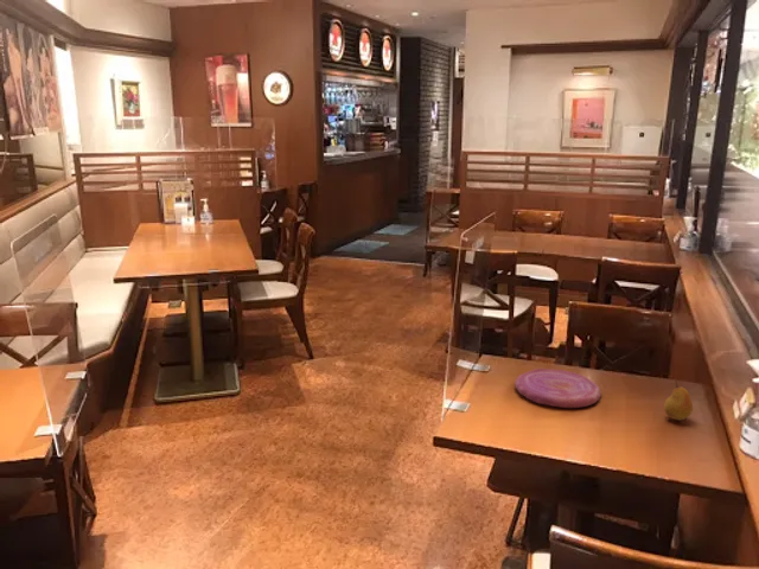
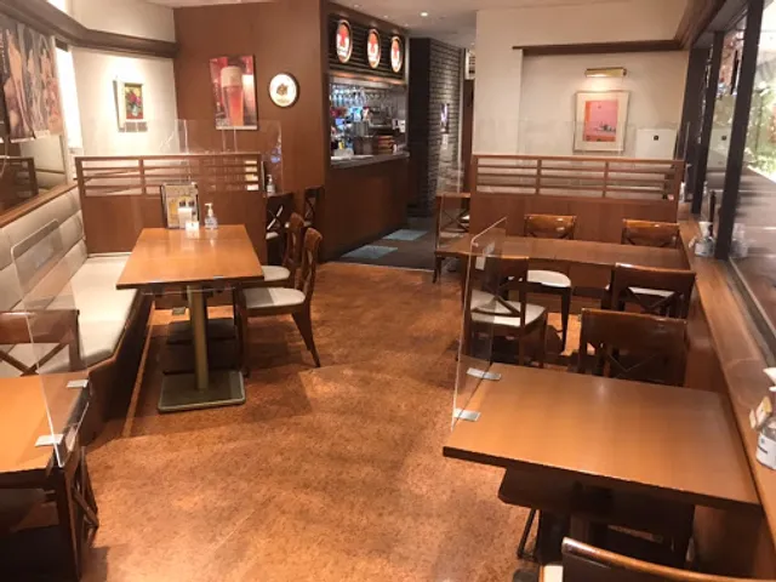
- fruit (678, 401)
- plate (556, 386)
